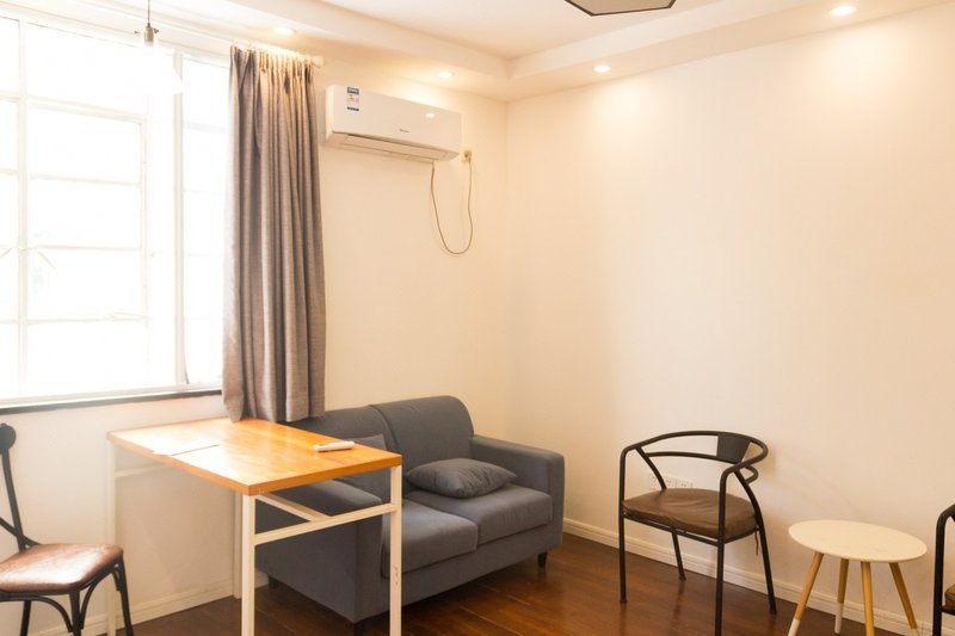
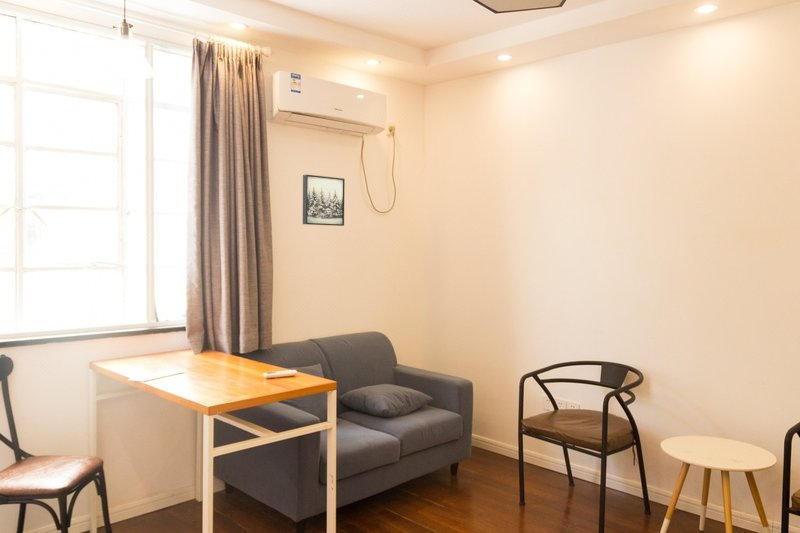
+ wall art (324, 200)
